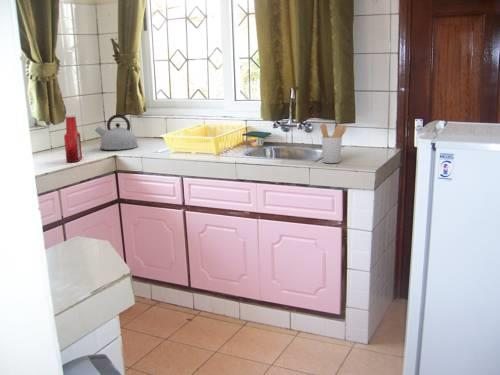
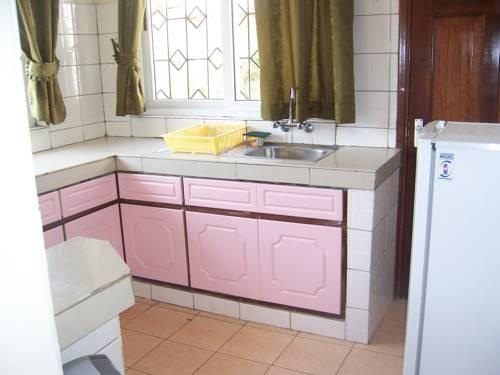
- kettle (116, 131)
- utensil holder (334, 142)
- soap bottle (72, 137)
